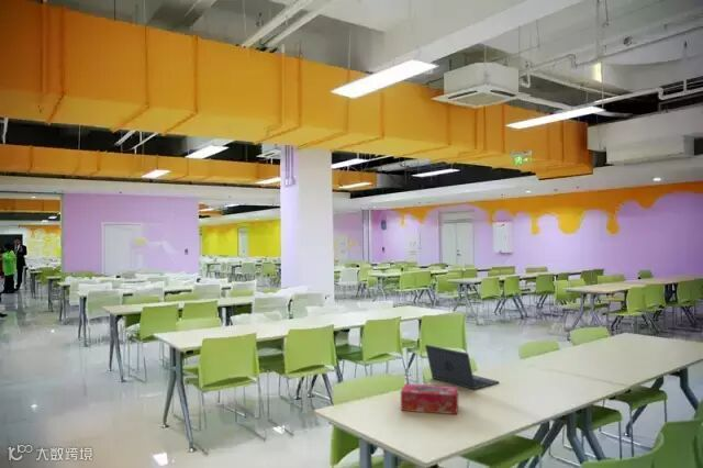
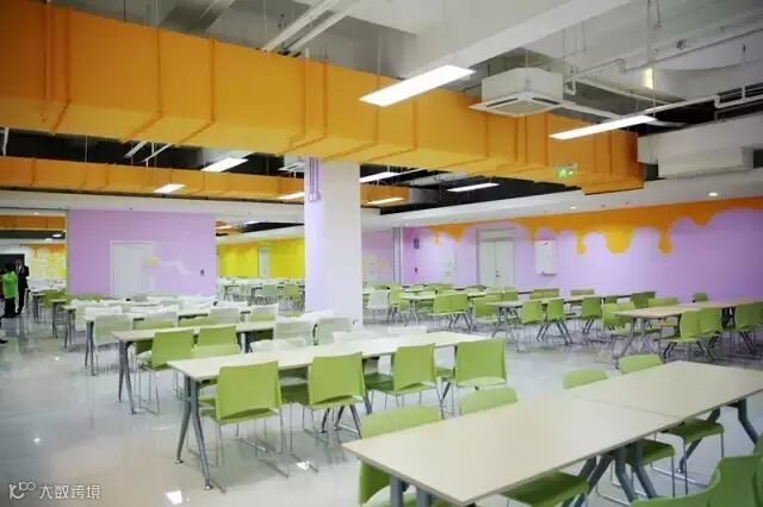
- laptop (461, 363)
- tissue box (429, 398)
